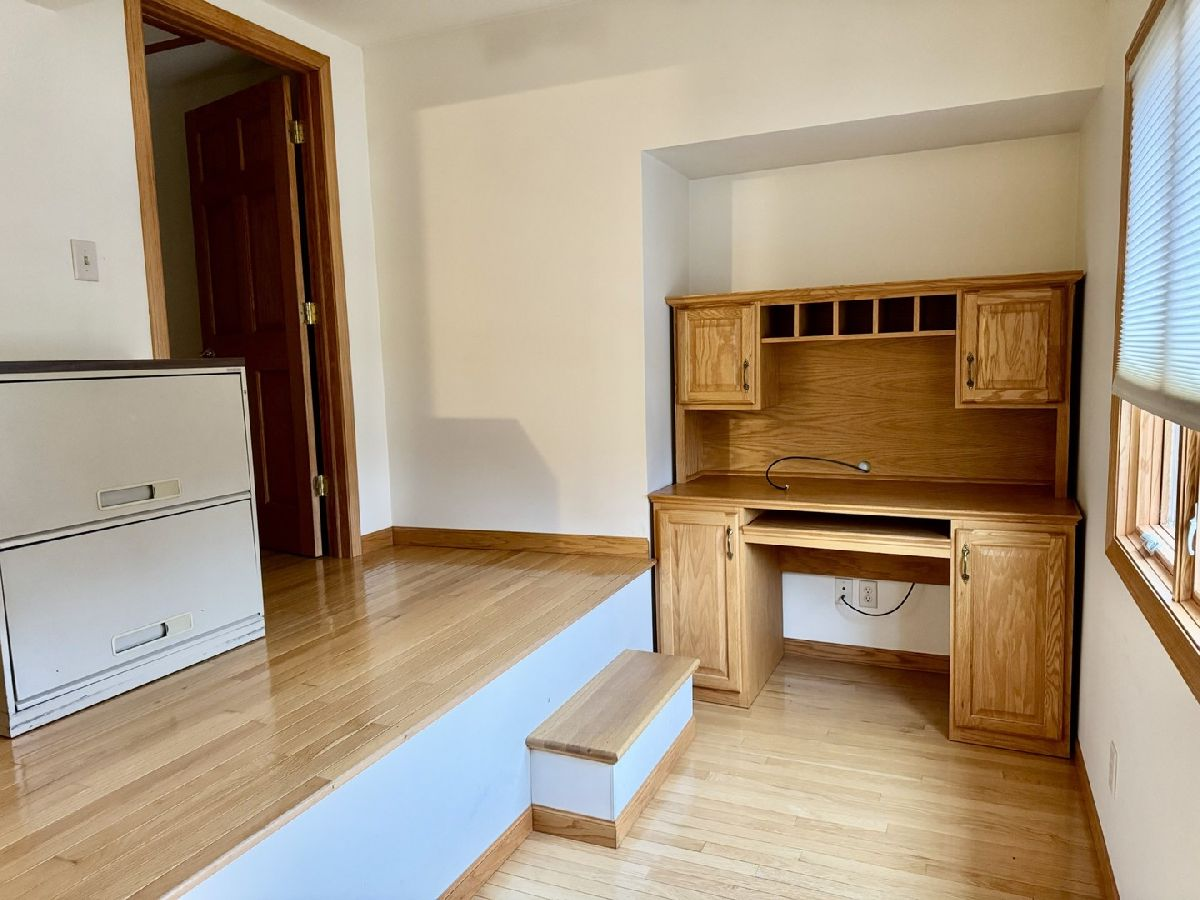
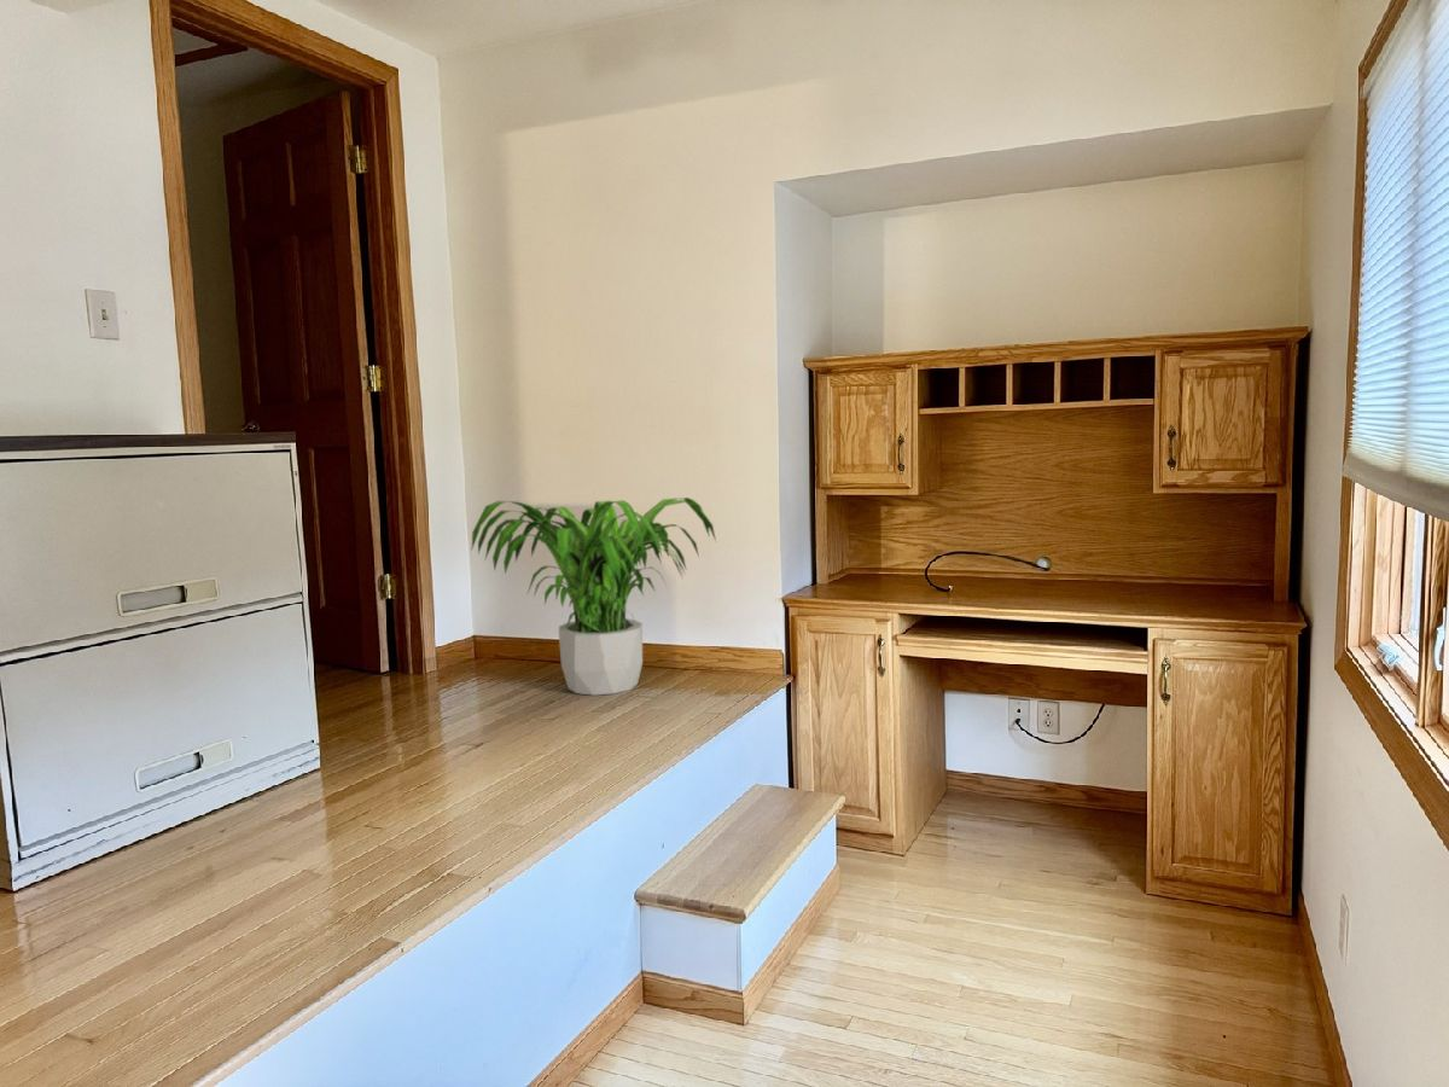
+ potted plant (605, 592)
